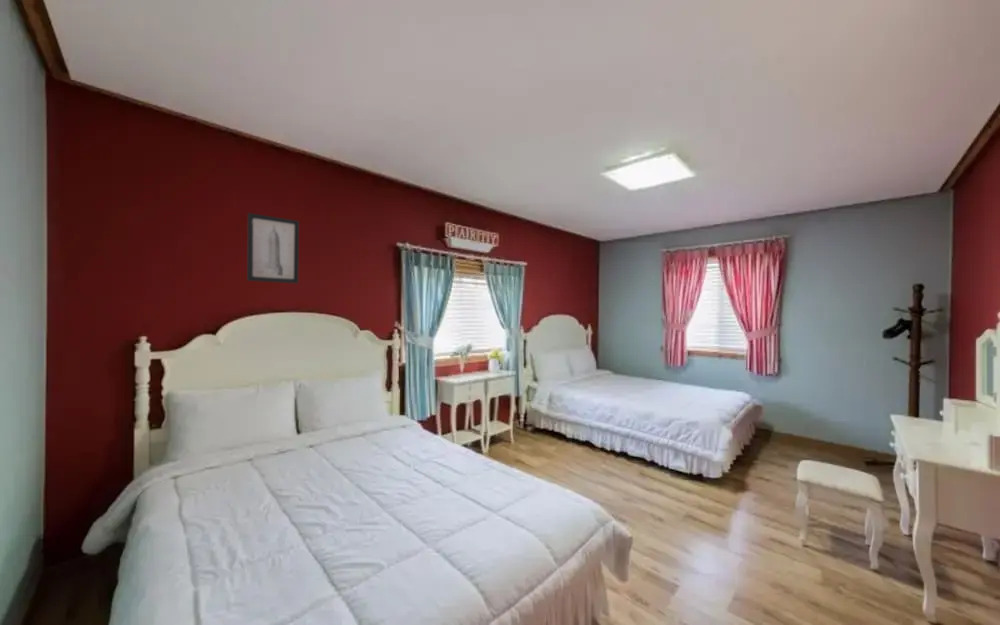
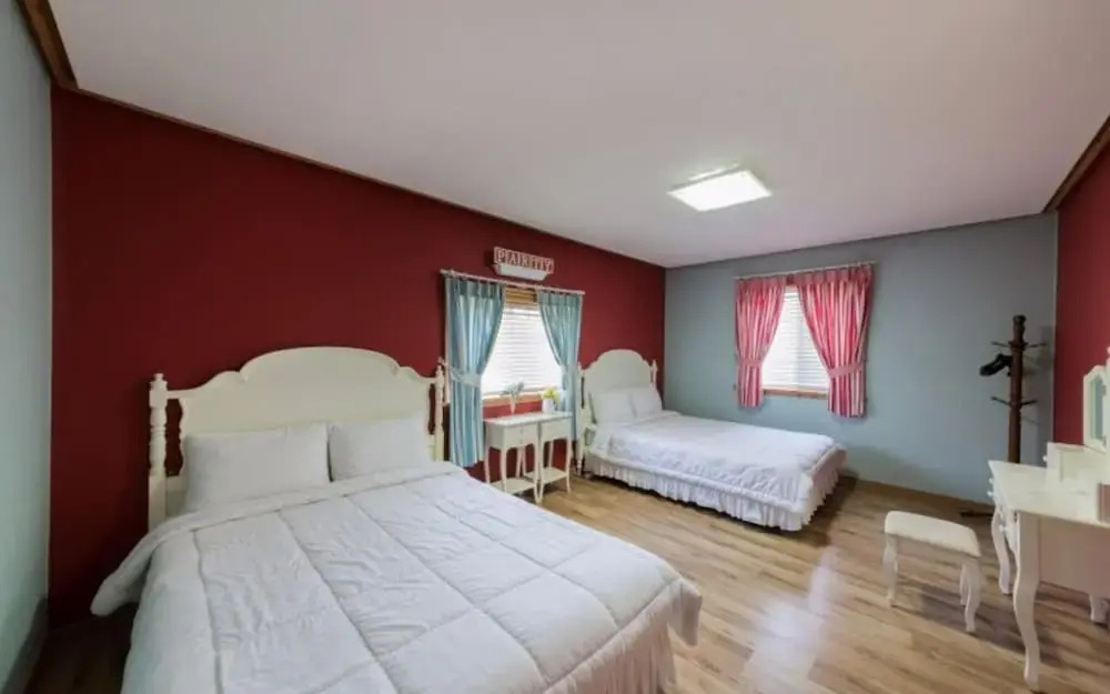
- wall art (274, 249)
